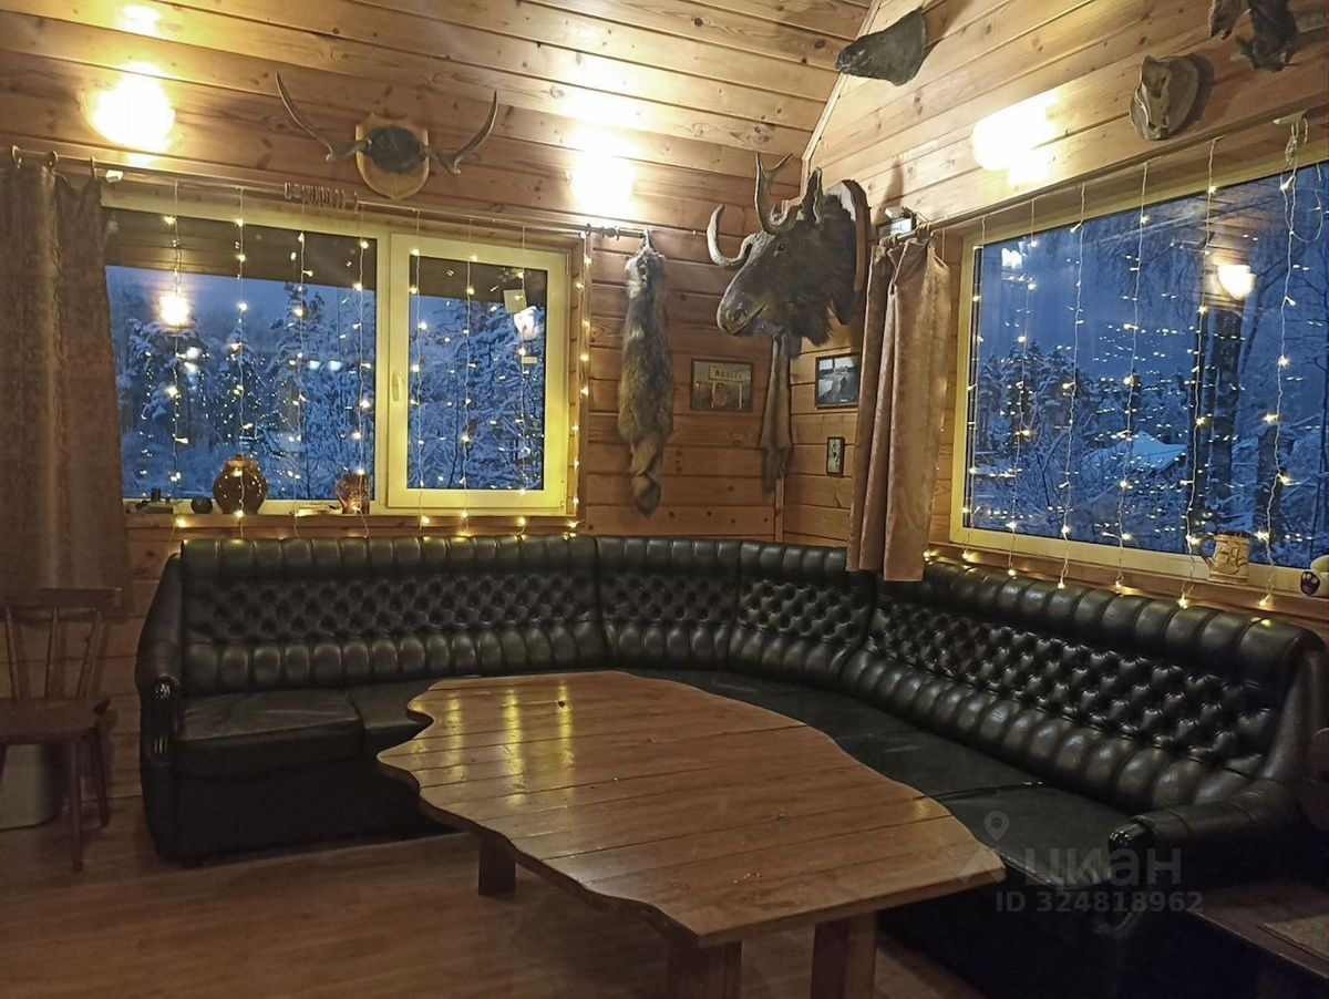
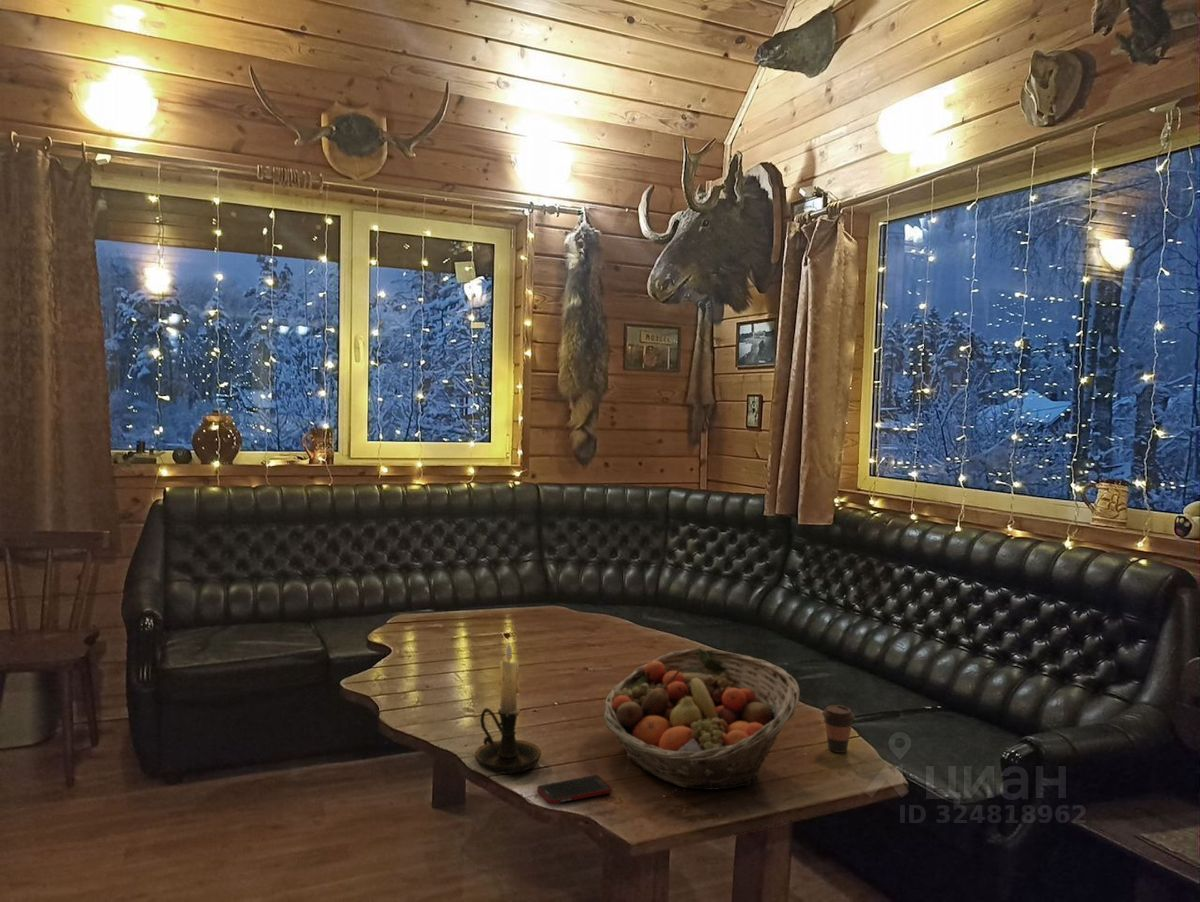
+ fruit basket (698, 713)
+ coffee cup (838, 729)
+ cell phone (574, 789)
+ candle holder (503, 699)
